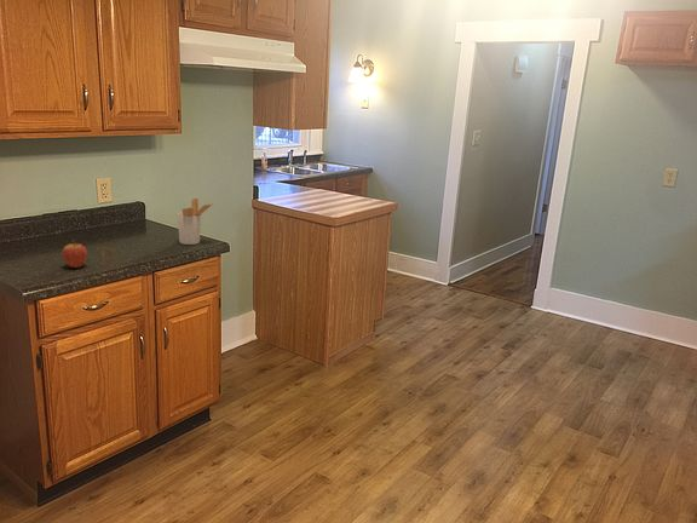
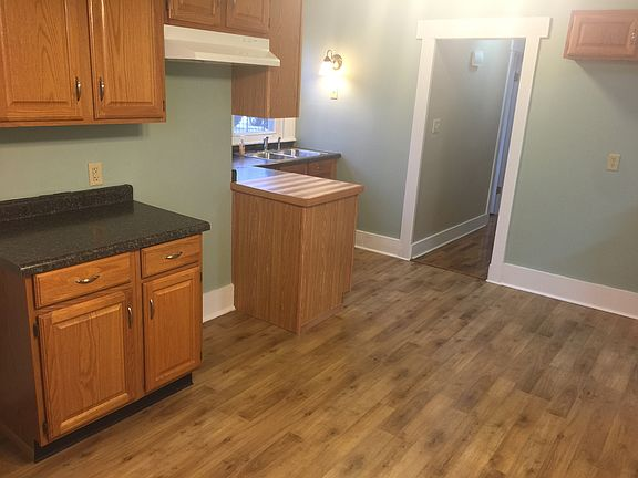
- fruit (74, 253)
- utensil holder (195, 222)
